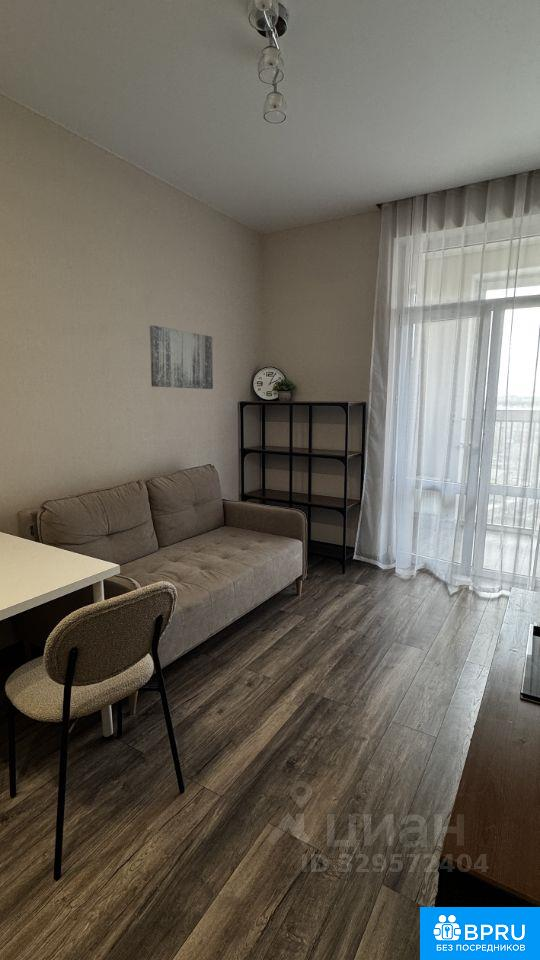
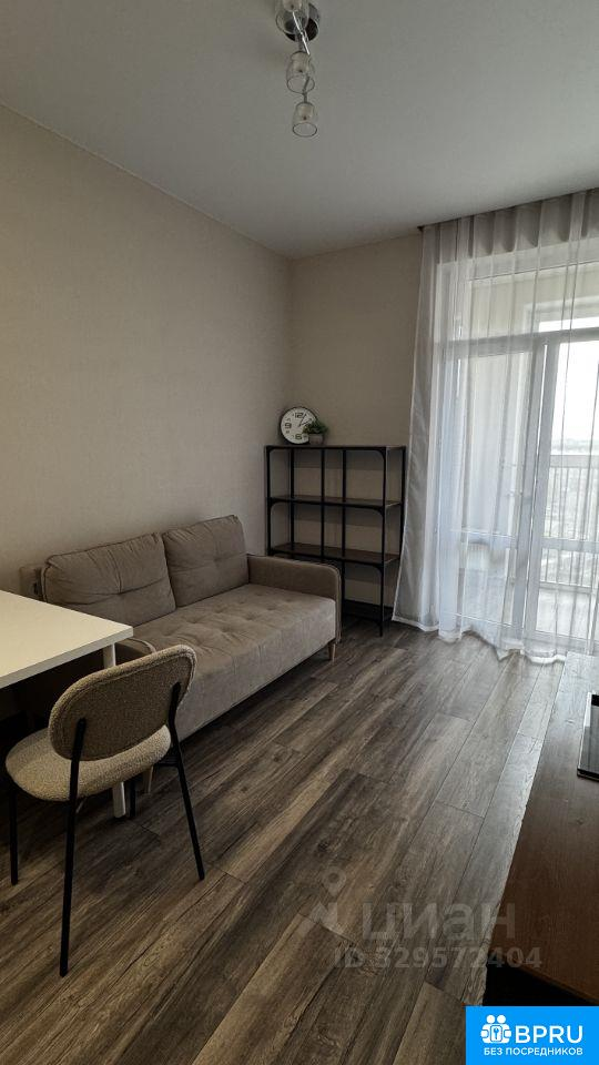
- wall art (184, 359)
